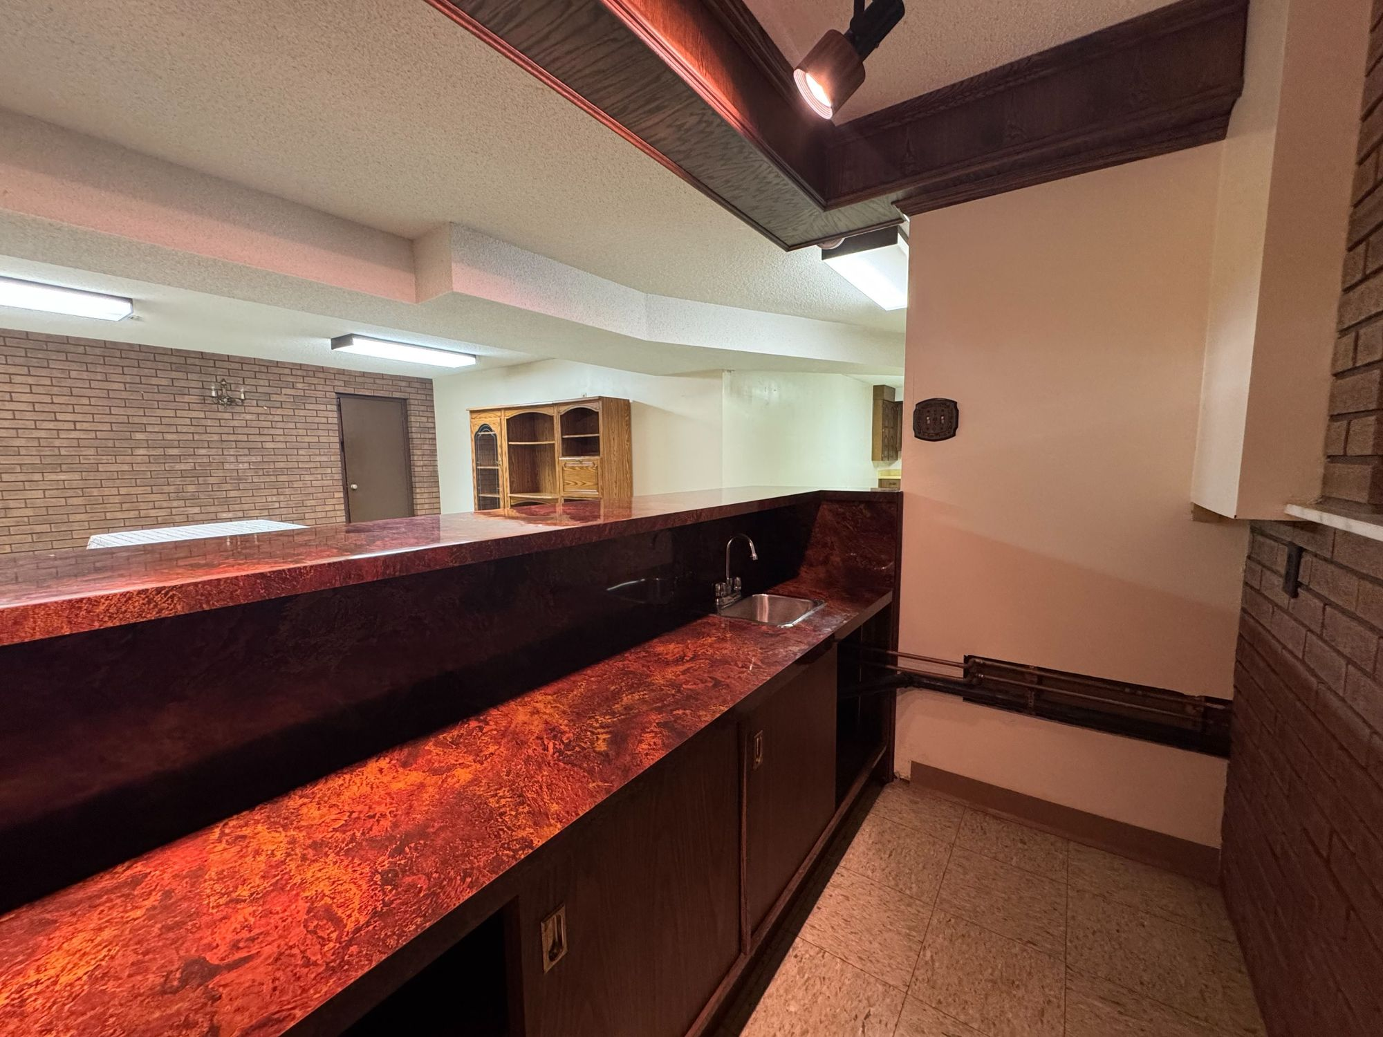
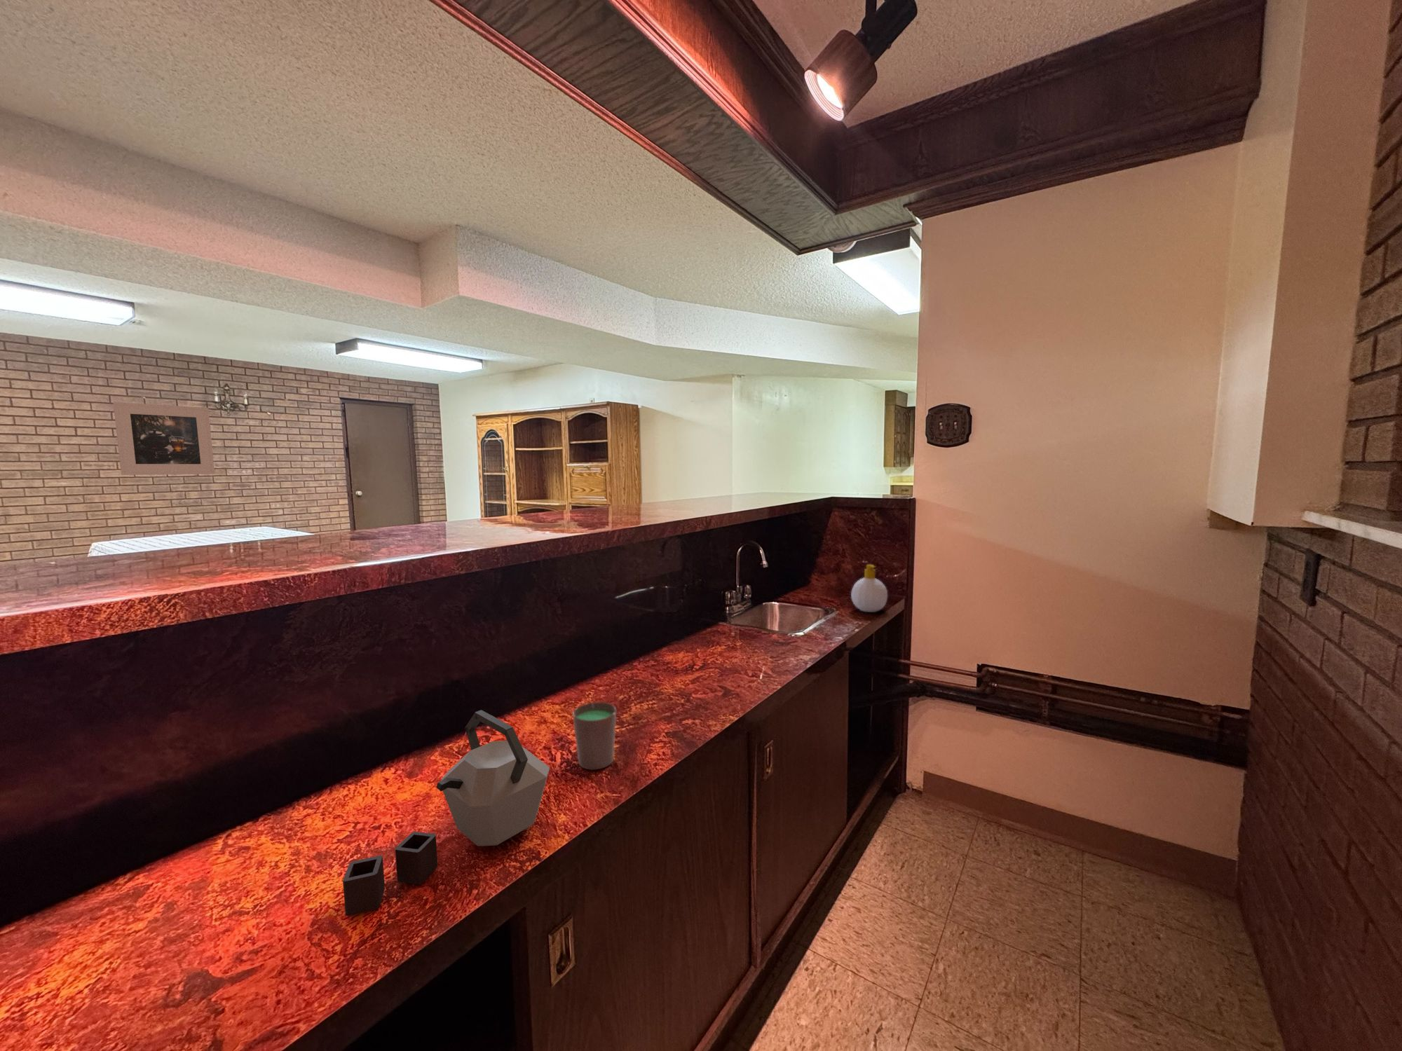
+ cup (595, 735)
+ kettle (448, 797)
+ soap bottle (869, 587)
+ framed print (166, 439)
